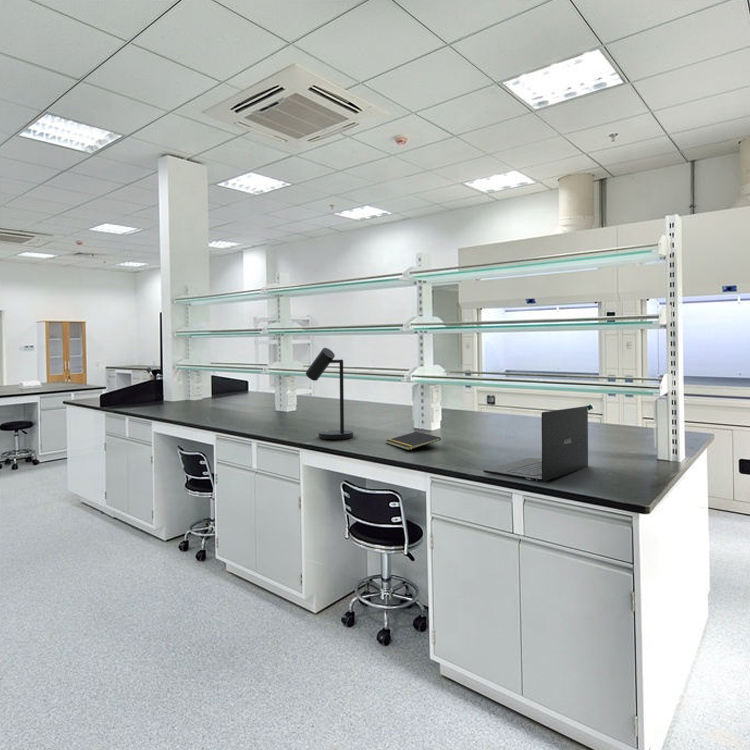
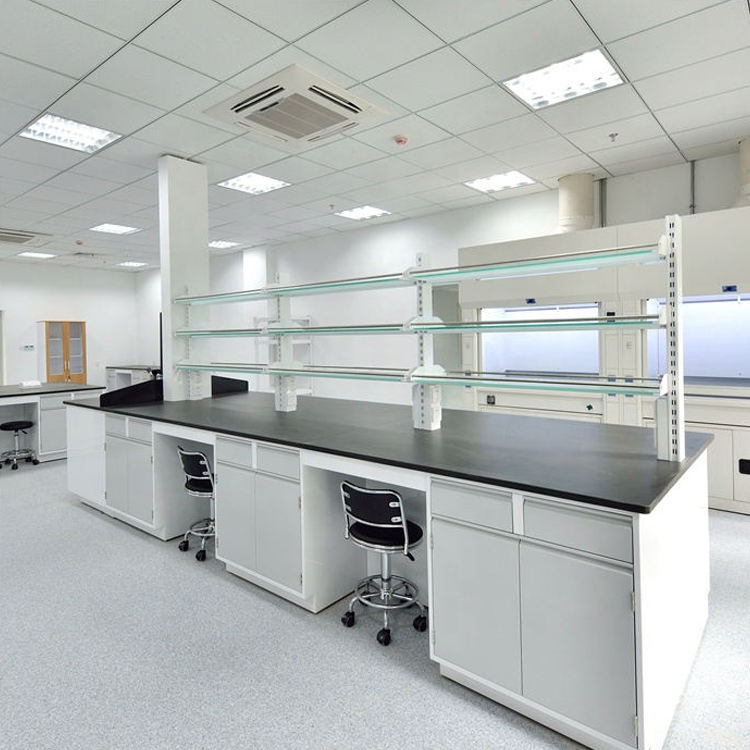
- laptop (542, 438)
- notepad (412, 440)
- desk lamp (340, 391)
